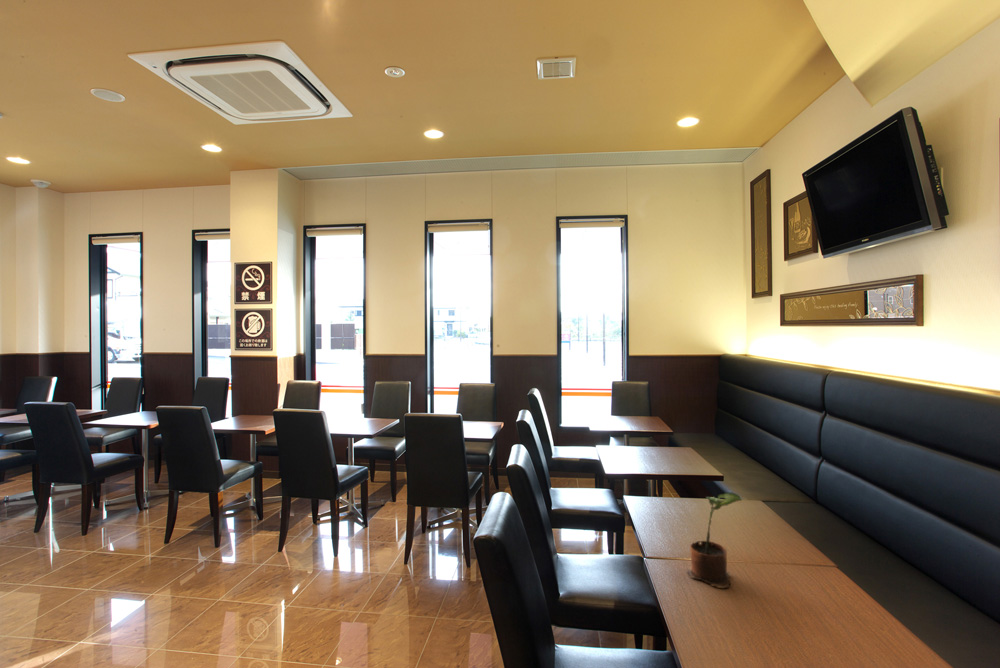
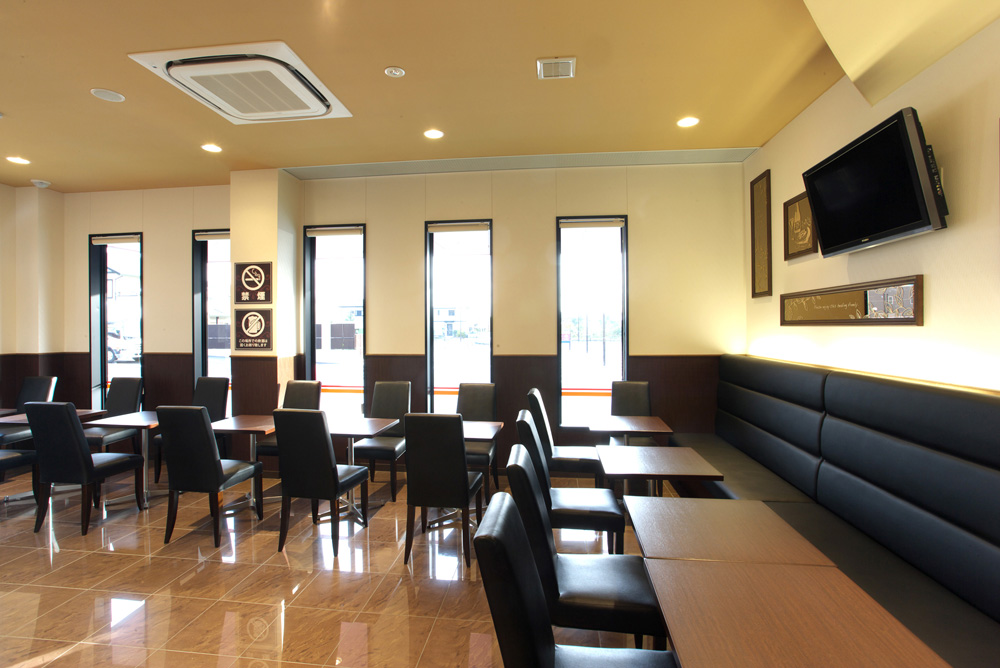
- potted plant (709, 530)
